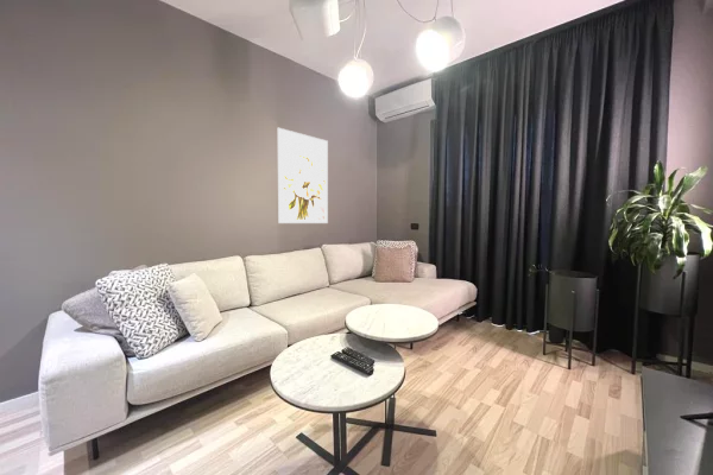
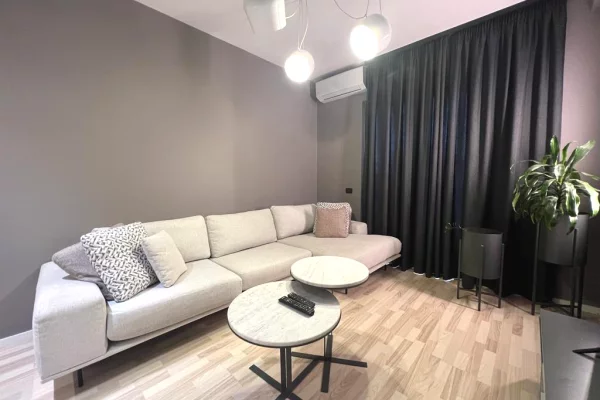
- wall art (304, 179)
